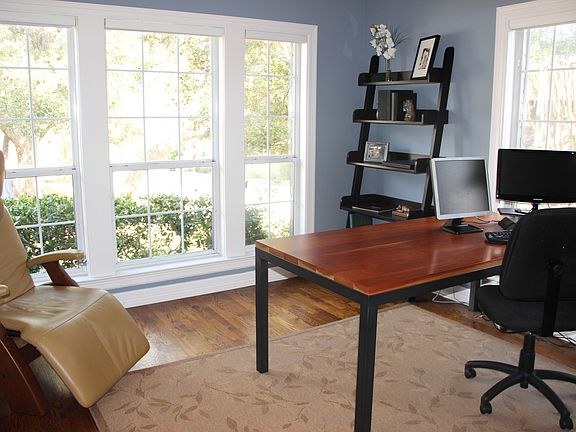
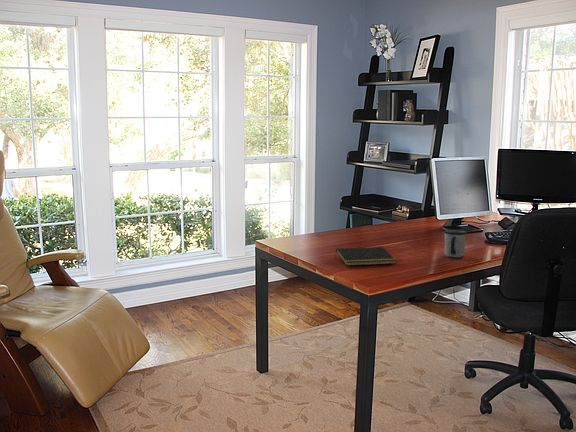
+ notepad (365, 255)
+ mug (454, 243)
